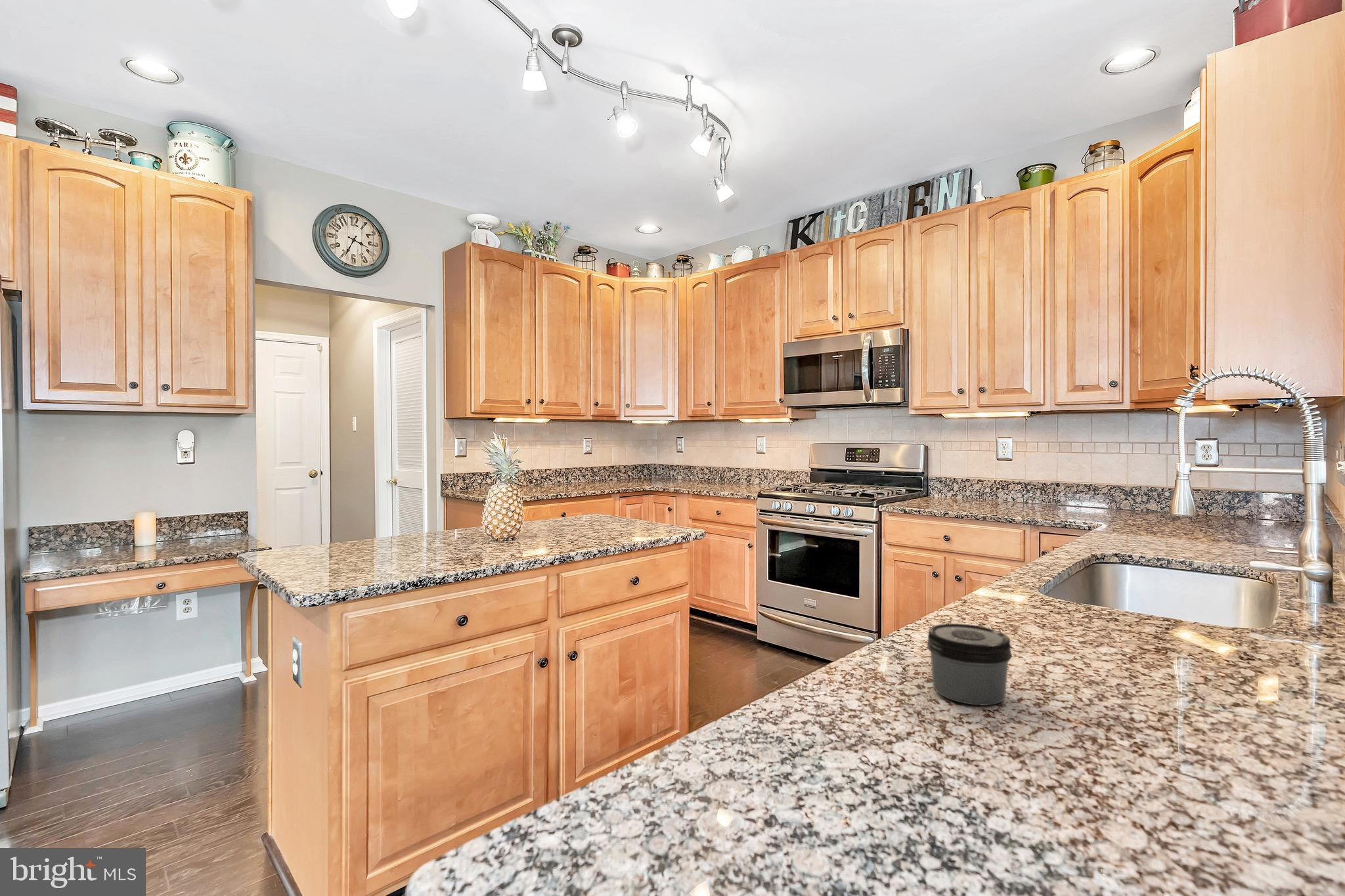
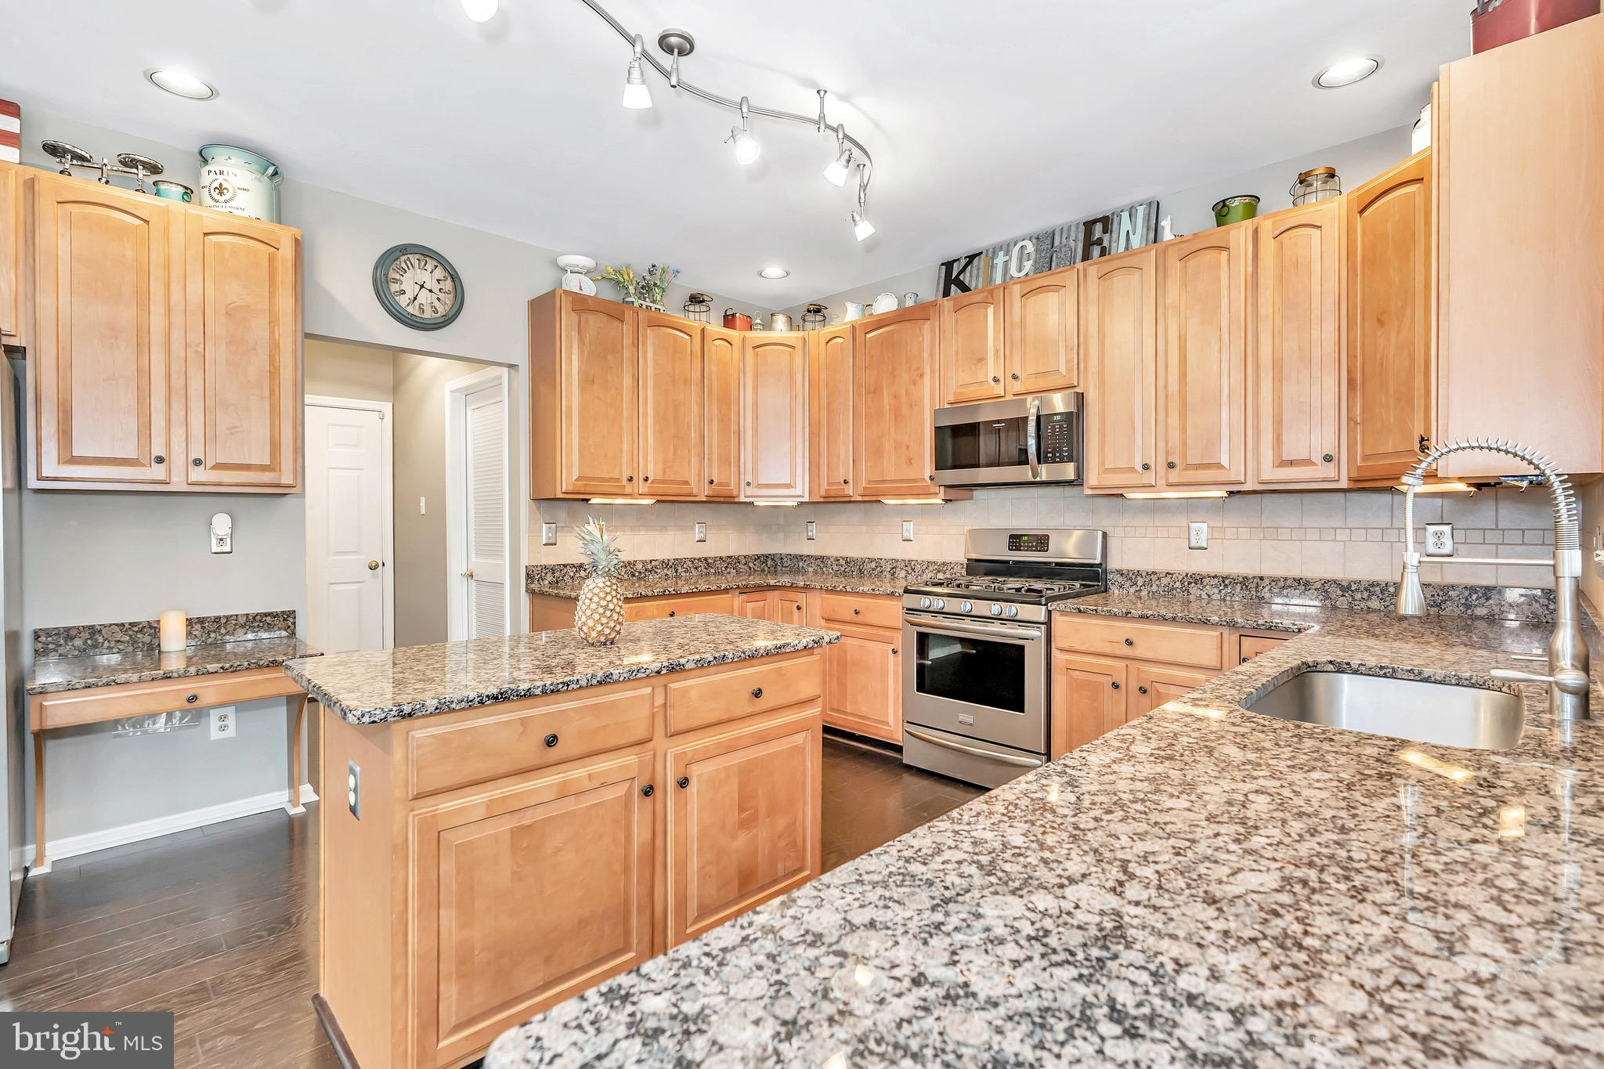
- jar (968, 663)
